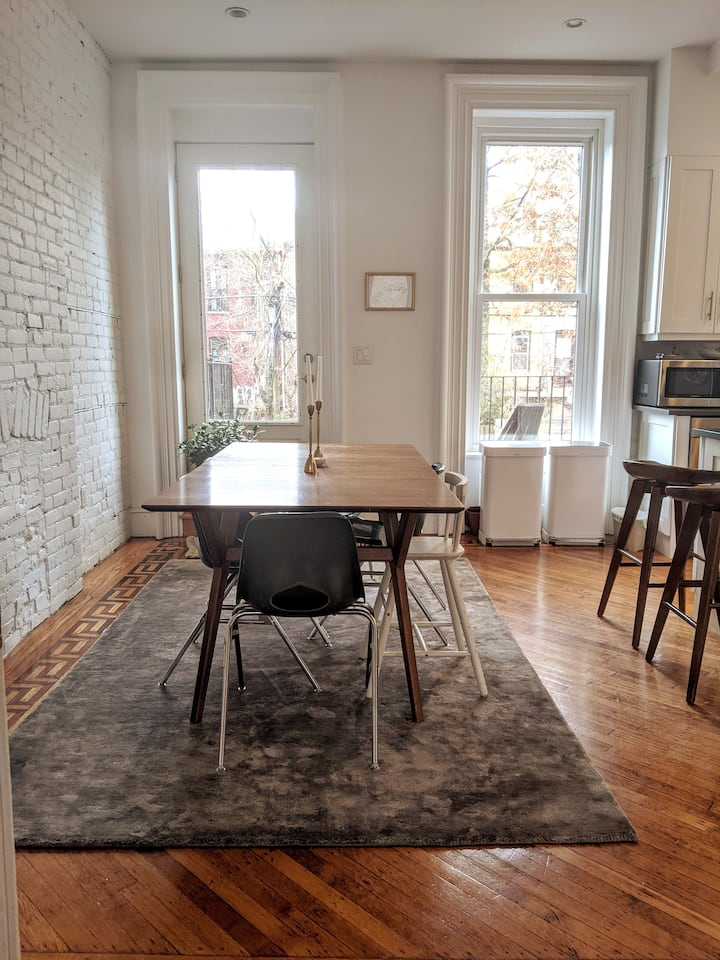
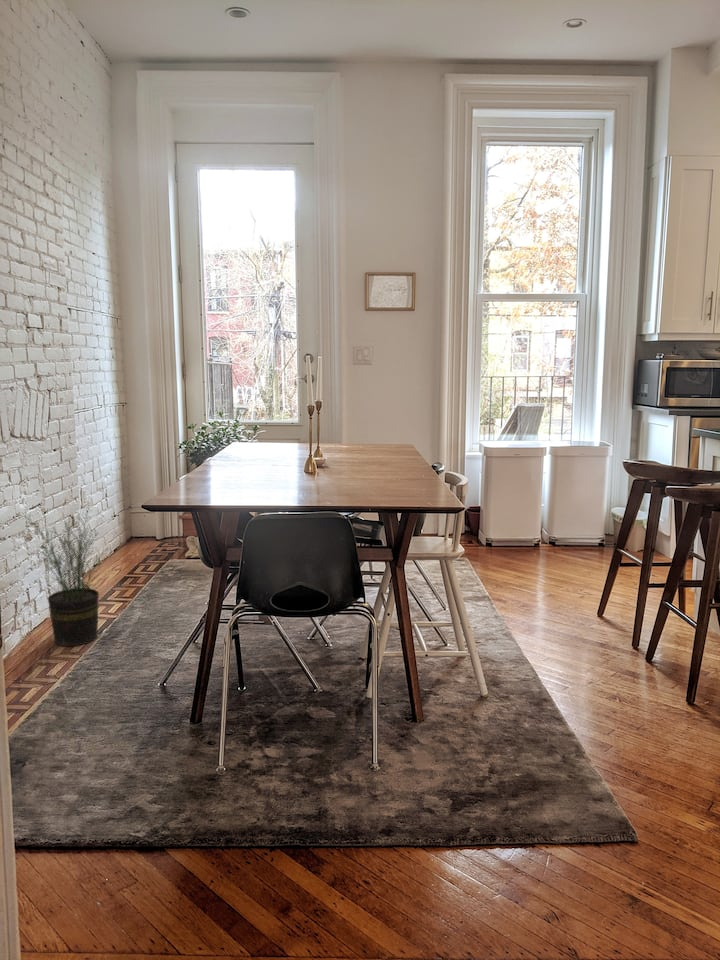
+ potted plant (67, 574)
